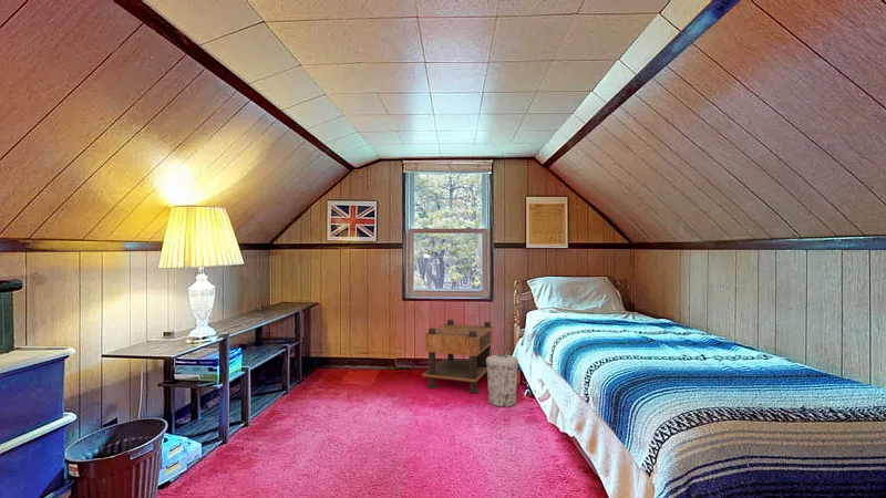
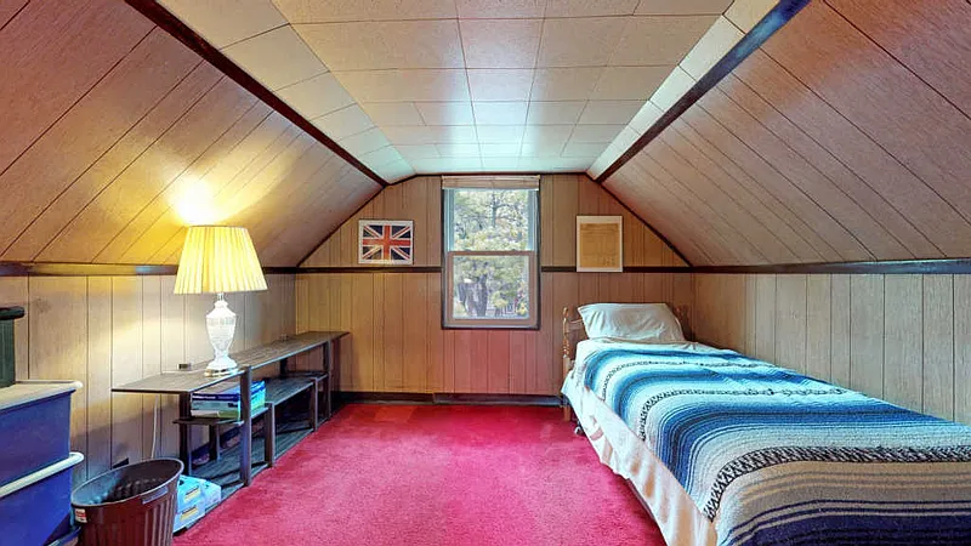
- trash can (502, 378)
- nightstand (460, 352)
